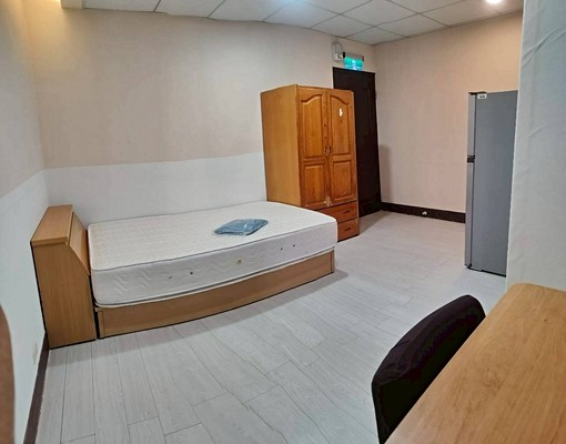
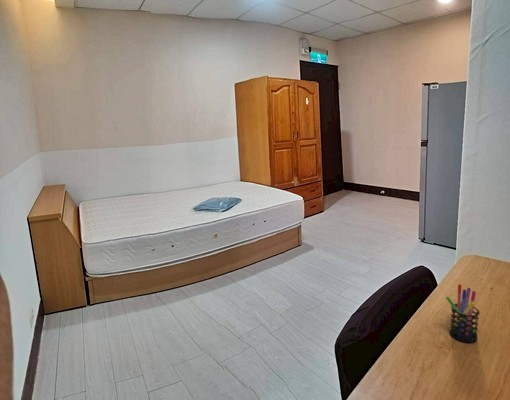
+ pen holder (461, 312)
